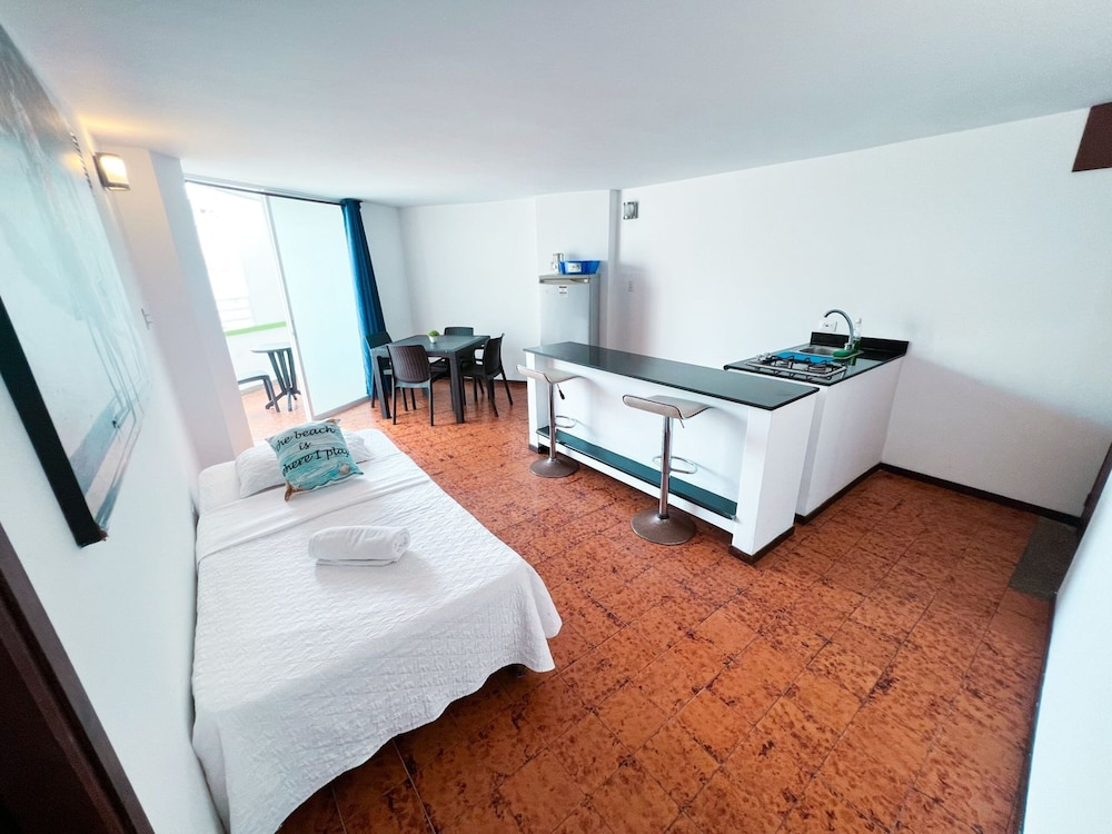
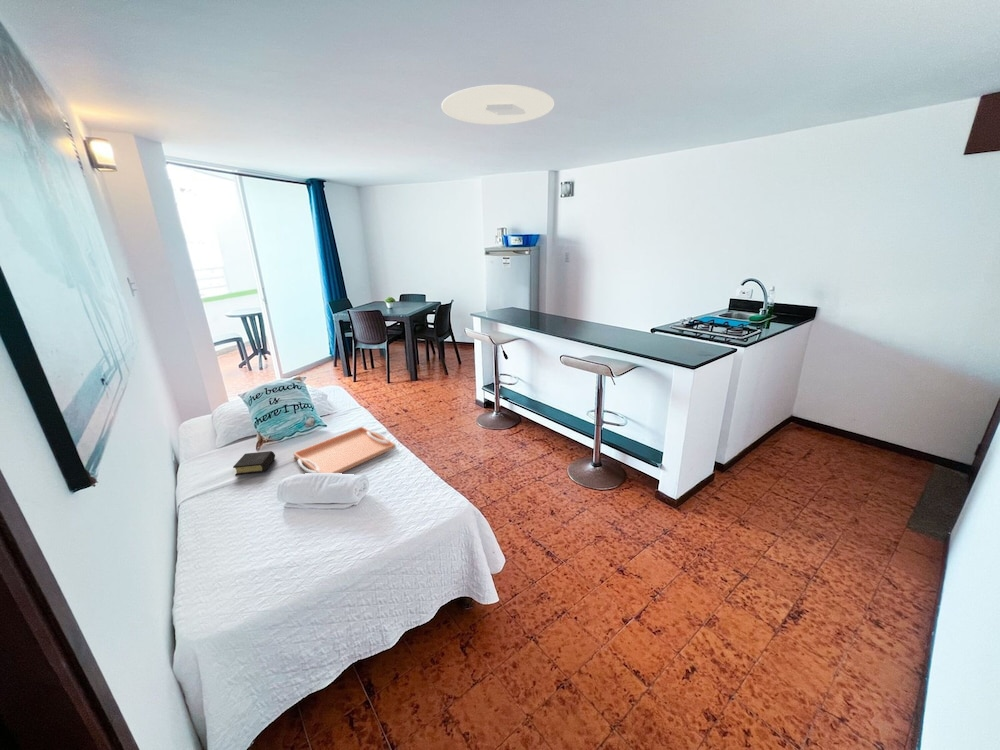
+ serving tray (345, 450)
+ ceiling light (497, 101)
+ book (255, 462)
